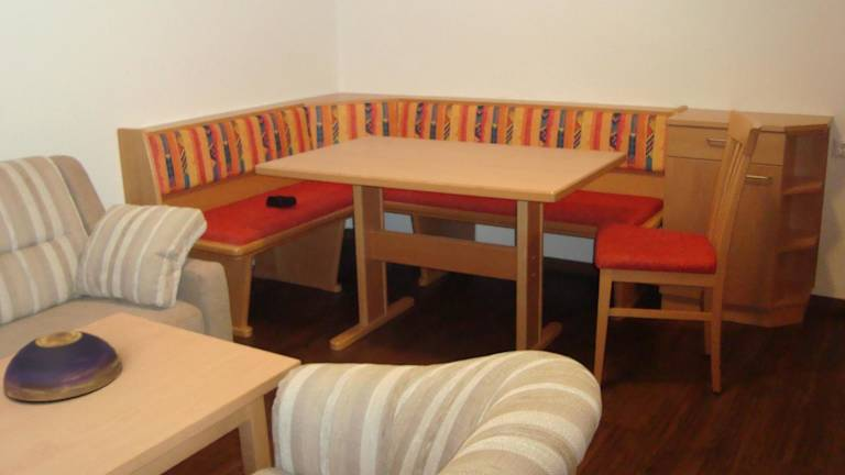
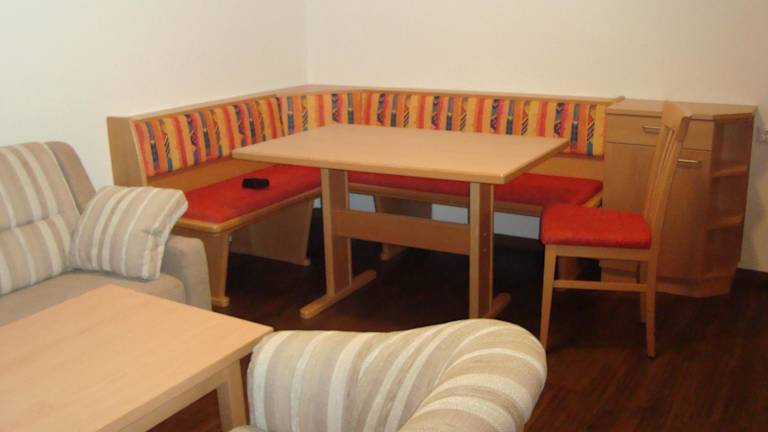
- decorative bowl (61, 355)
